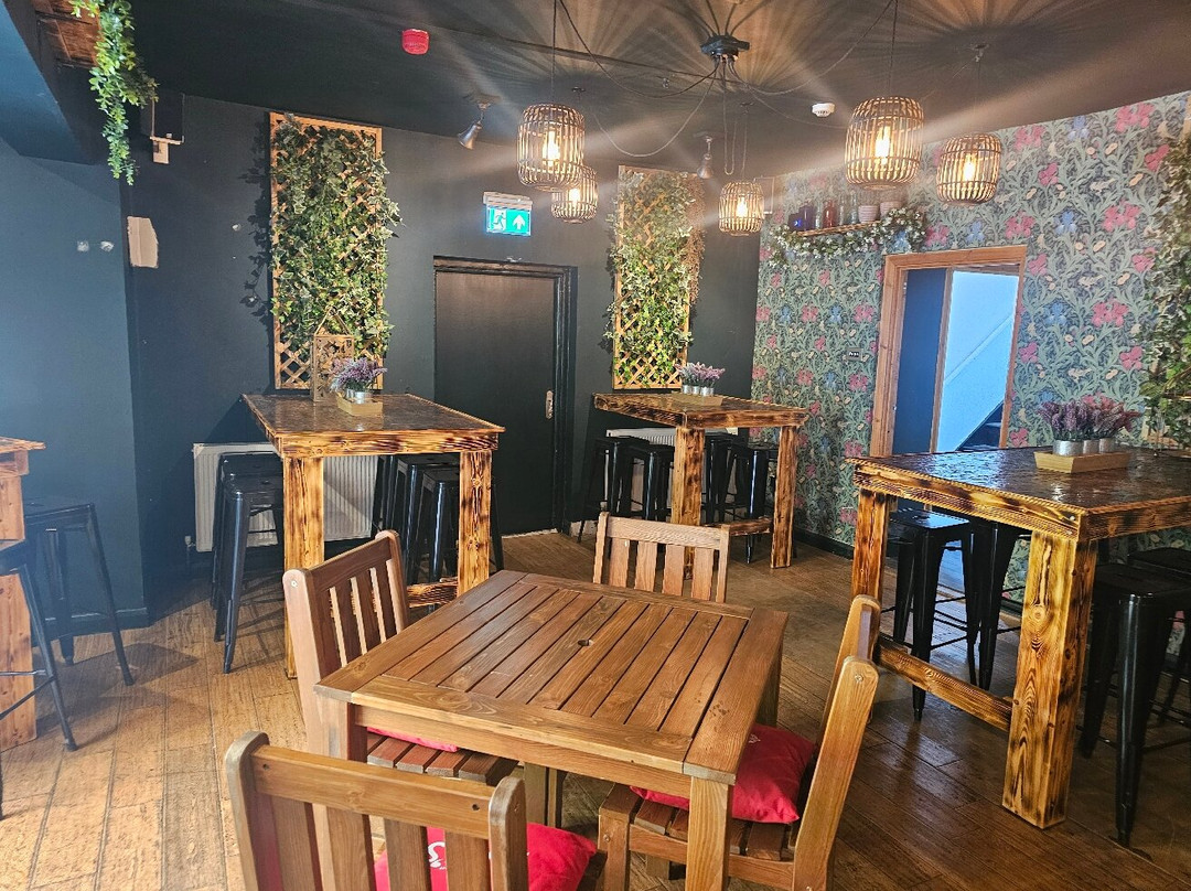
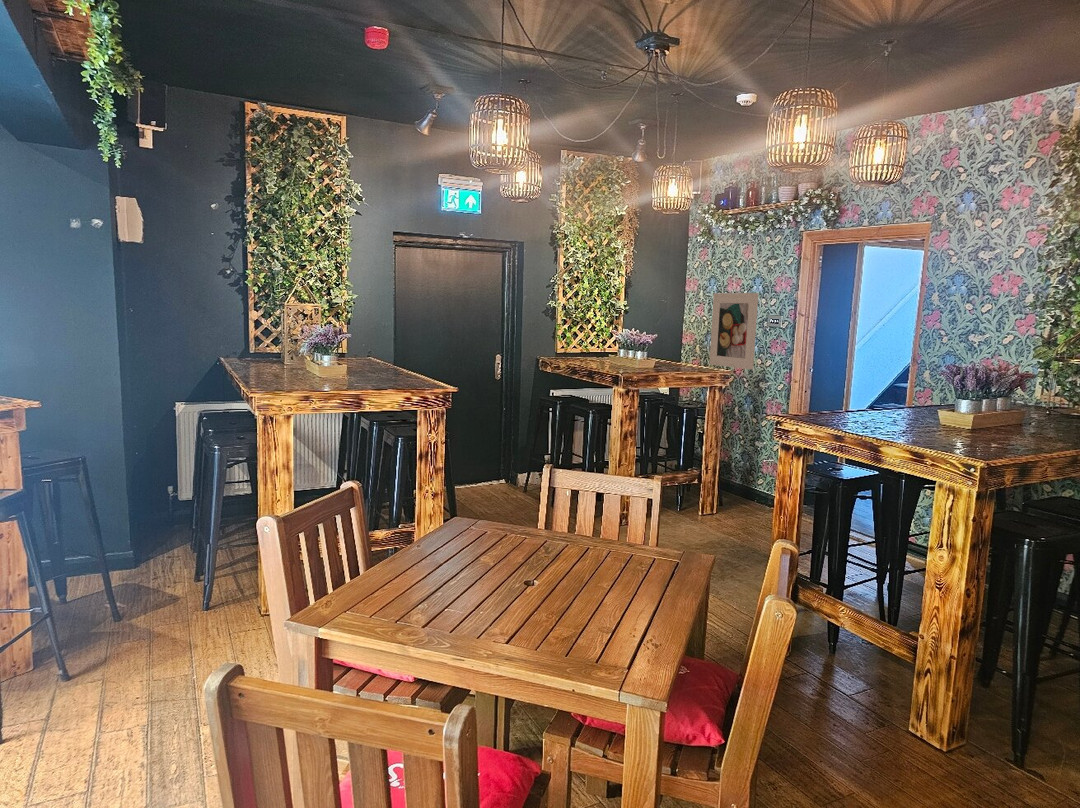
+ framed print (732, 330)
